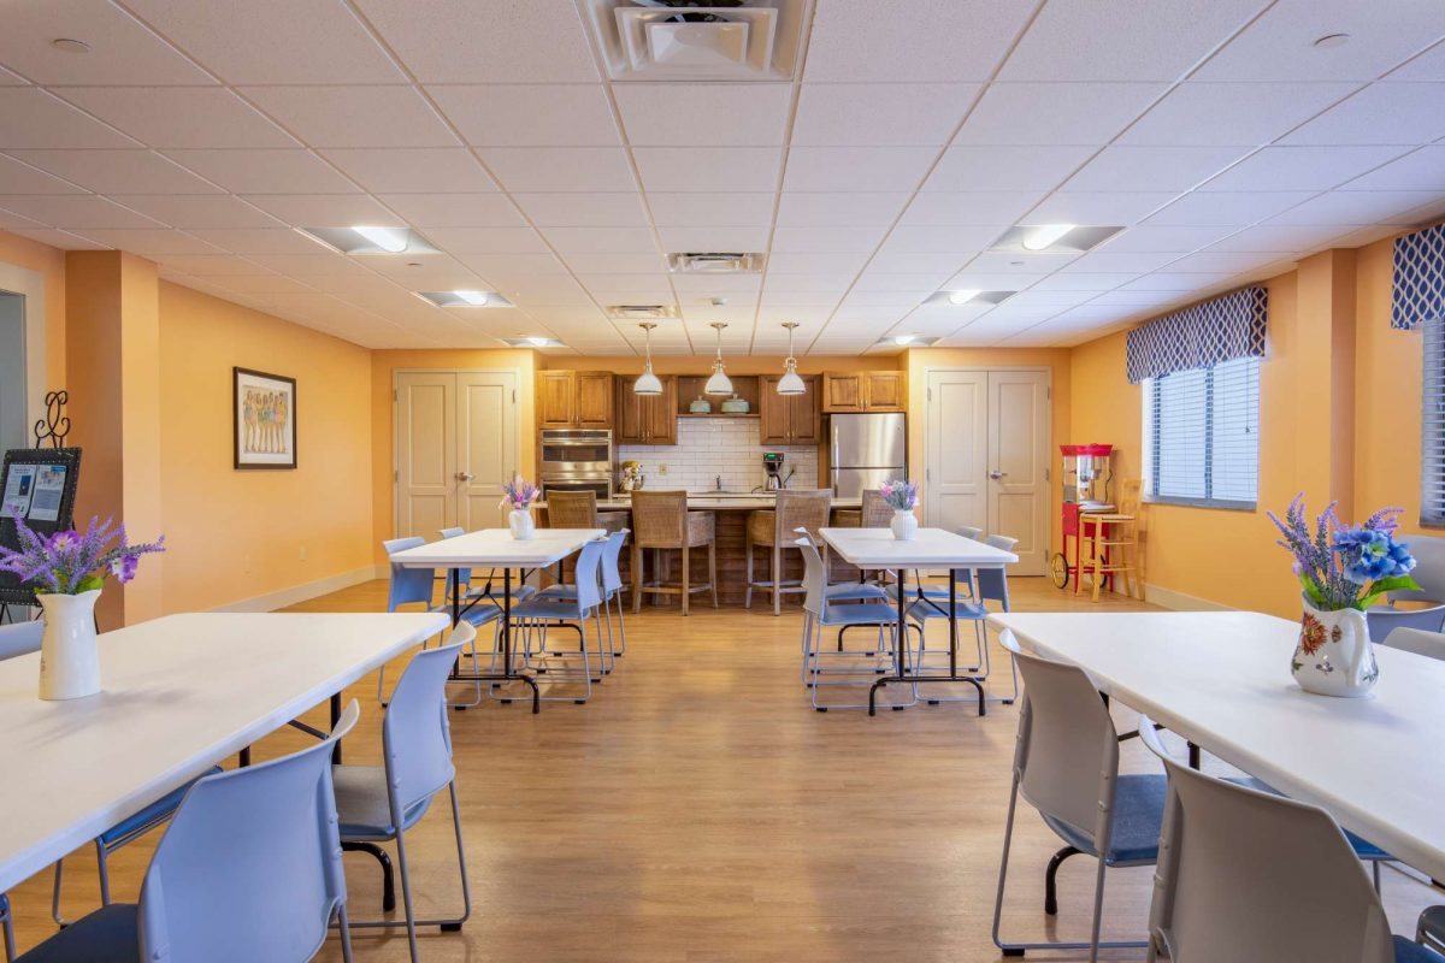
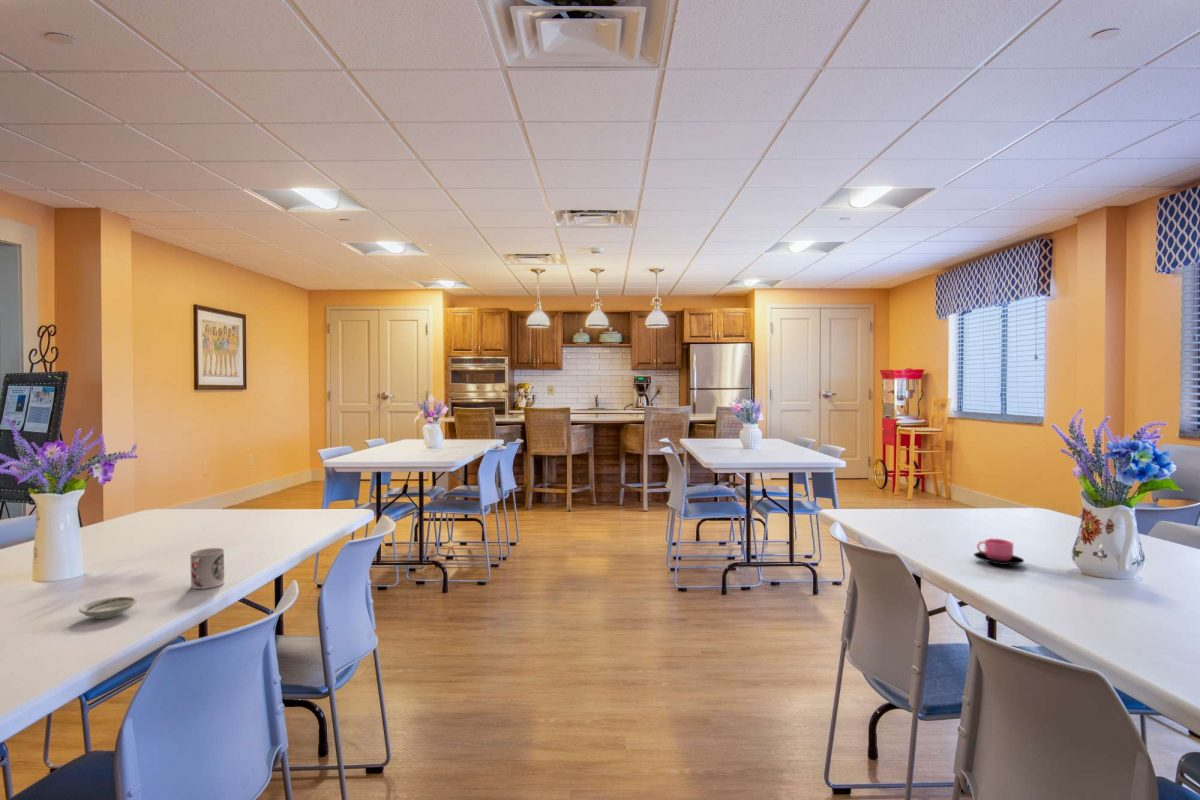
+ cup (204, 569)
+ saucer (108, 609)
+ cup (998, 551)
